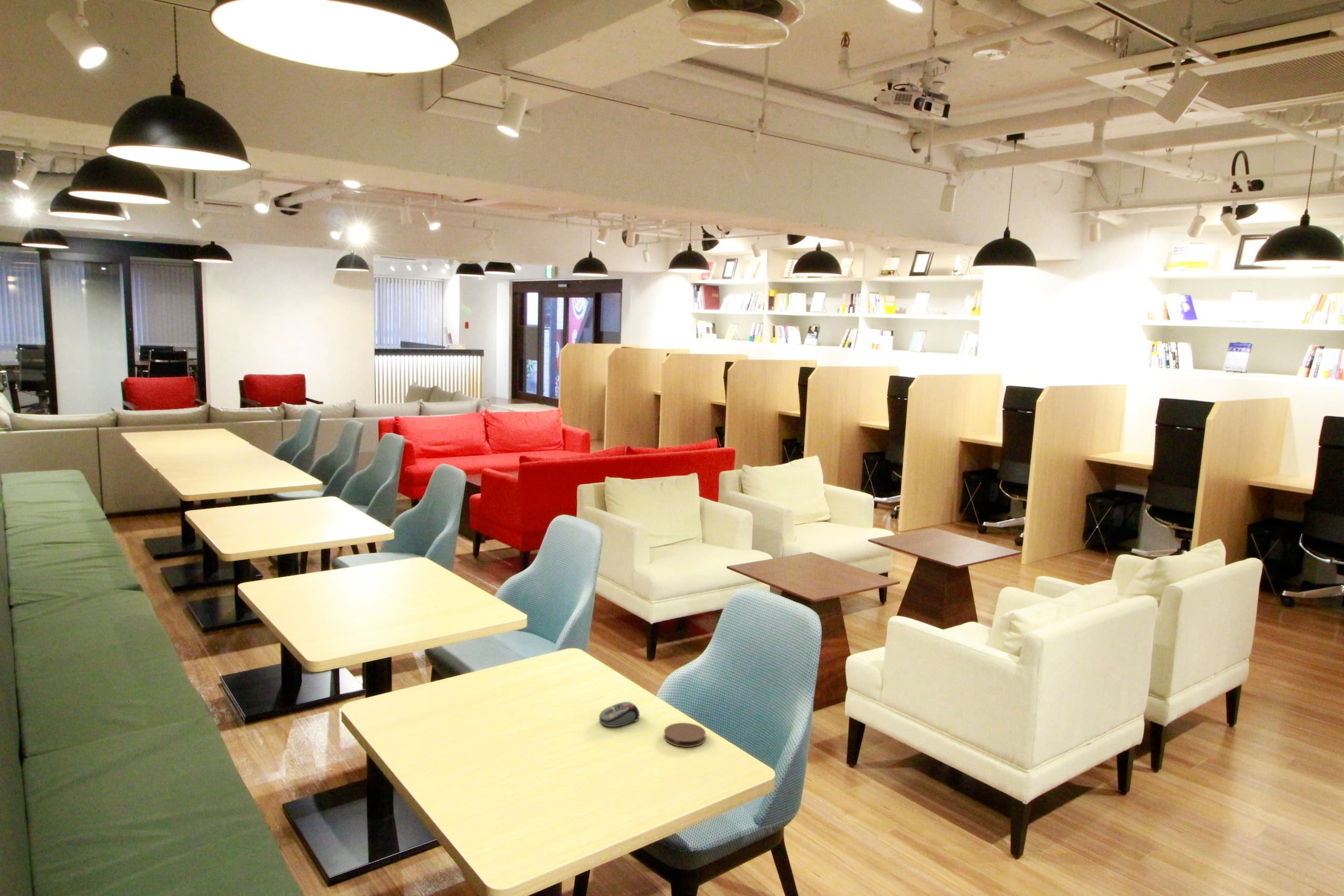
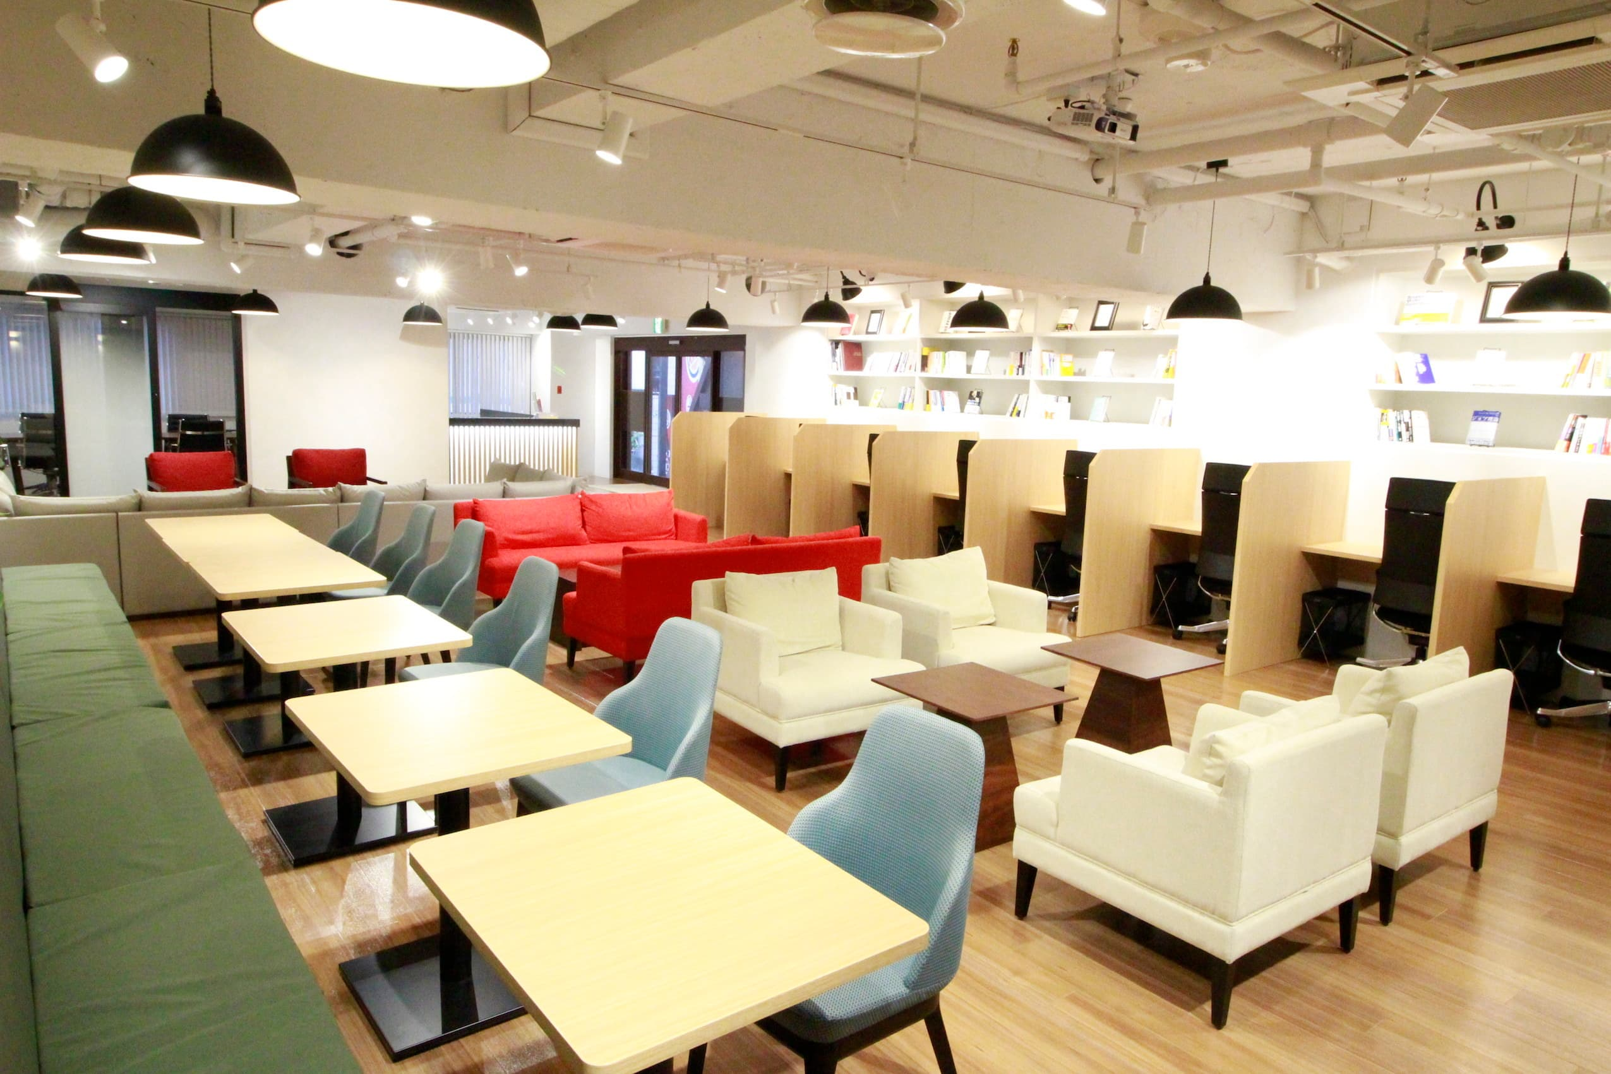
- coaster (684, 734)
- computer mouse (620, 712)
